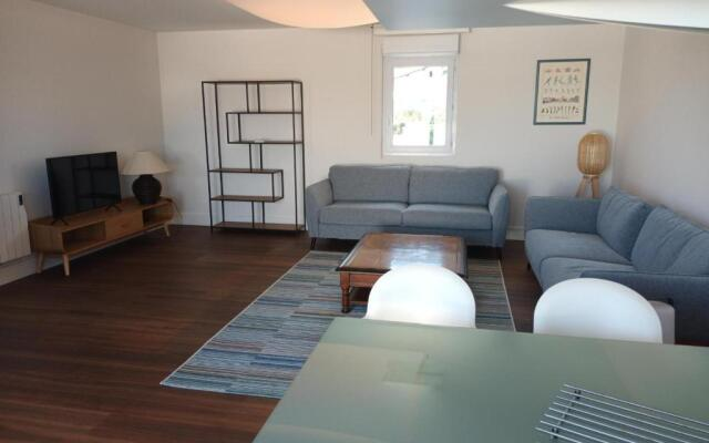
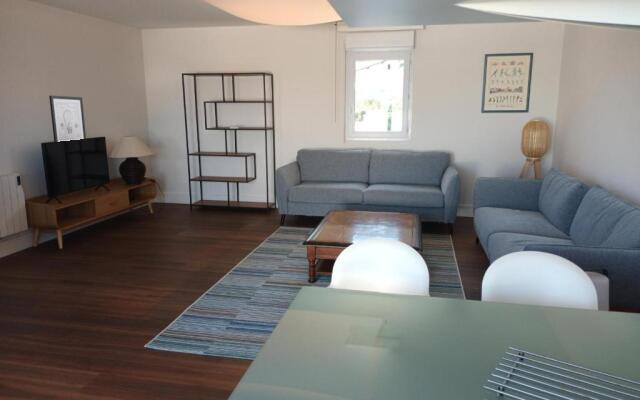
+ wall art (68, 121)
